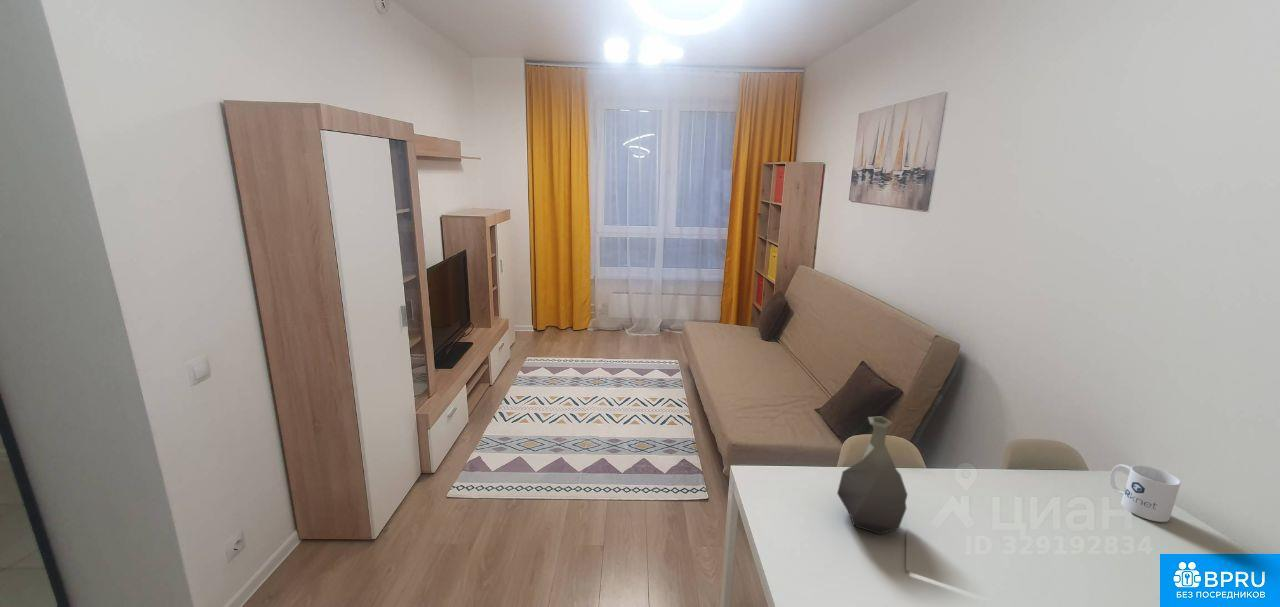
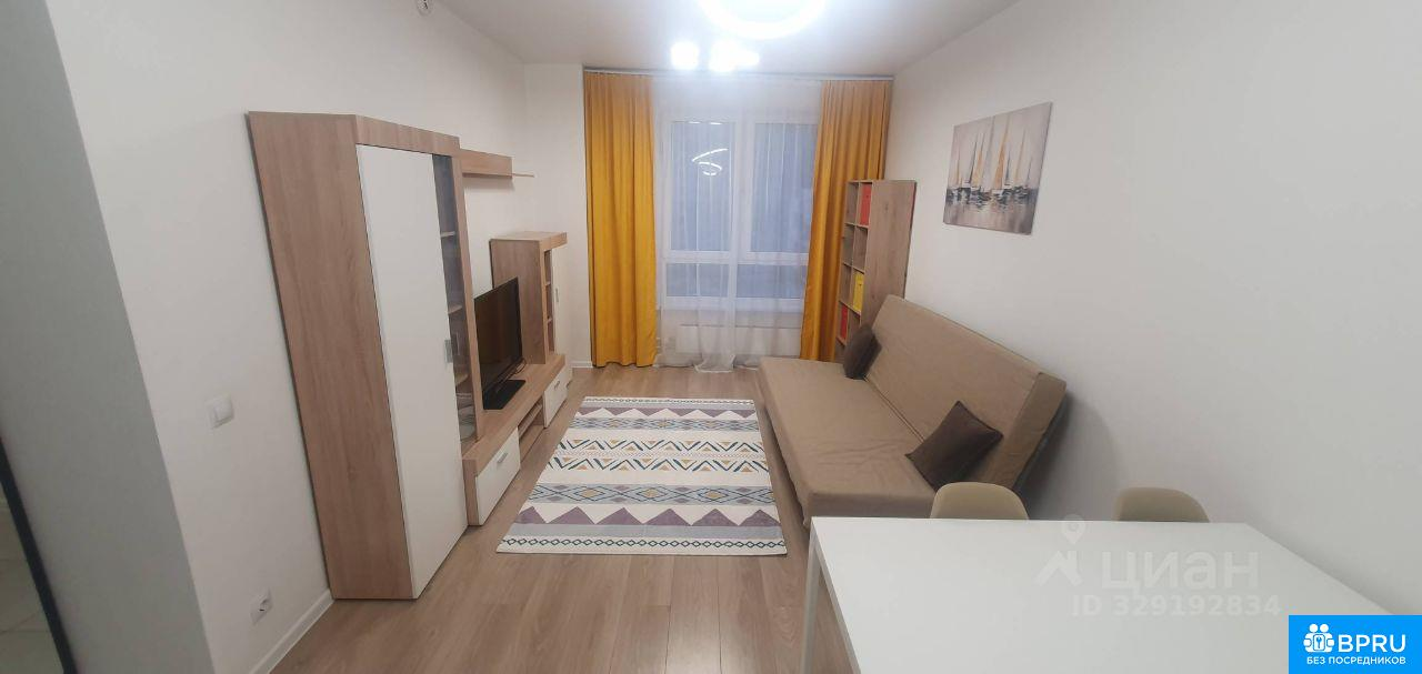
- vase (875, 471)
- mug (1143, 489)
